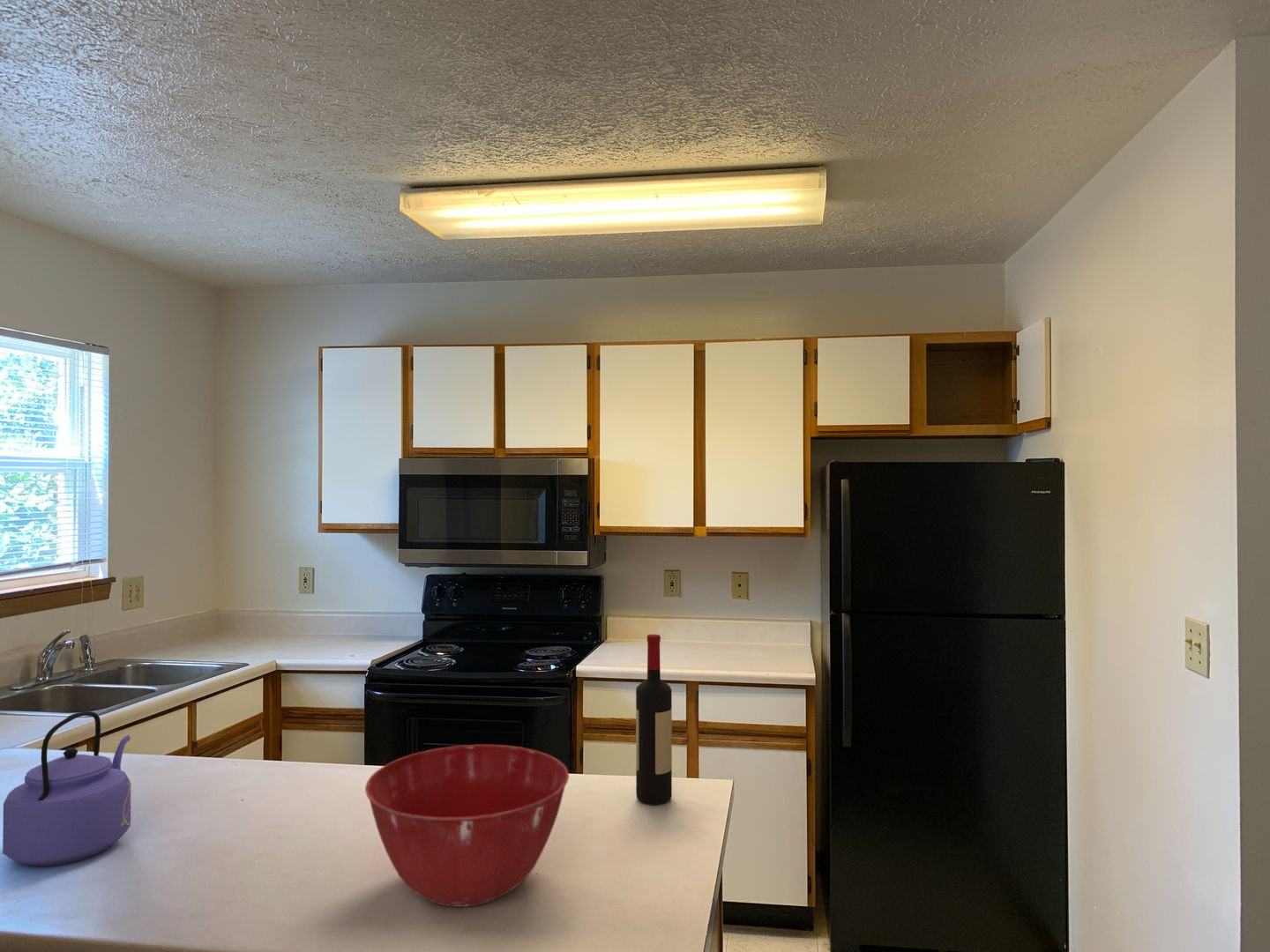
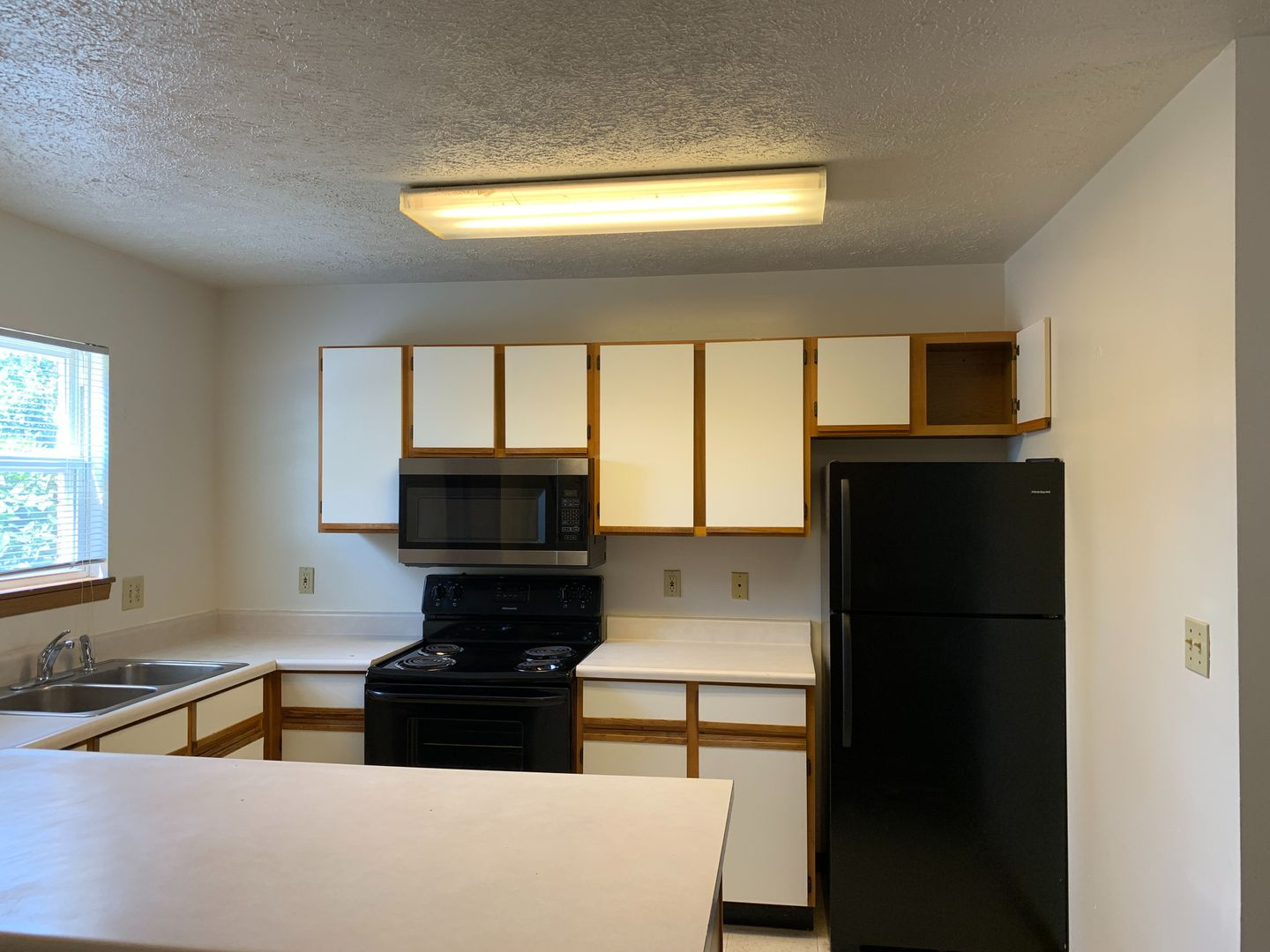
- mixing bowl (469, 829)
- kettle (84, 775)
- wine bottle (654, 717)
